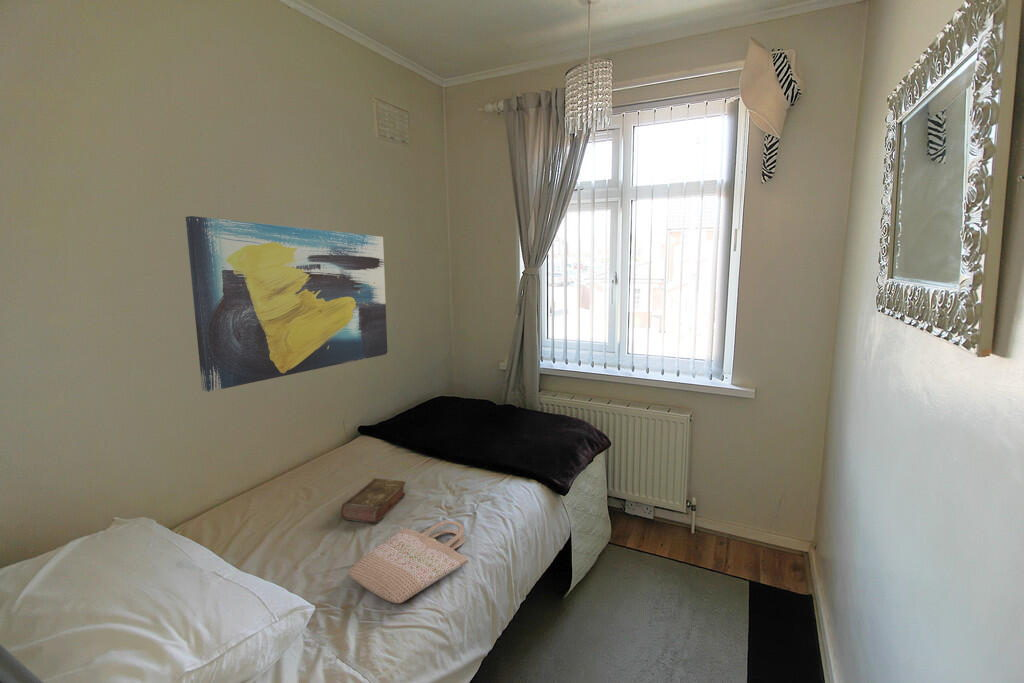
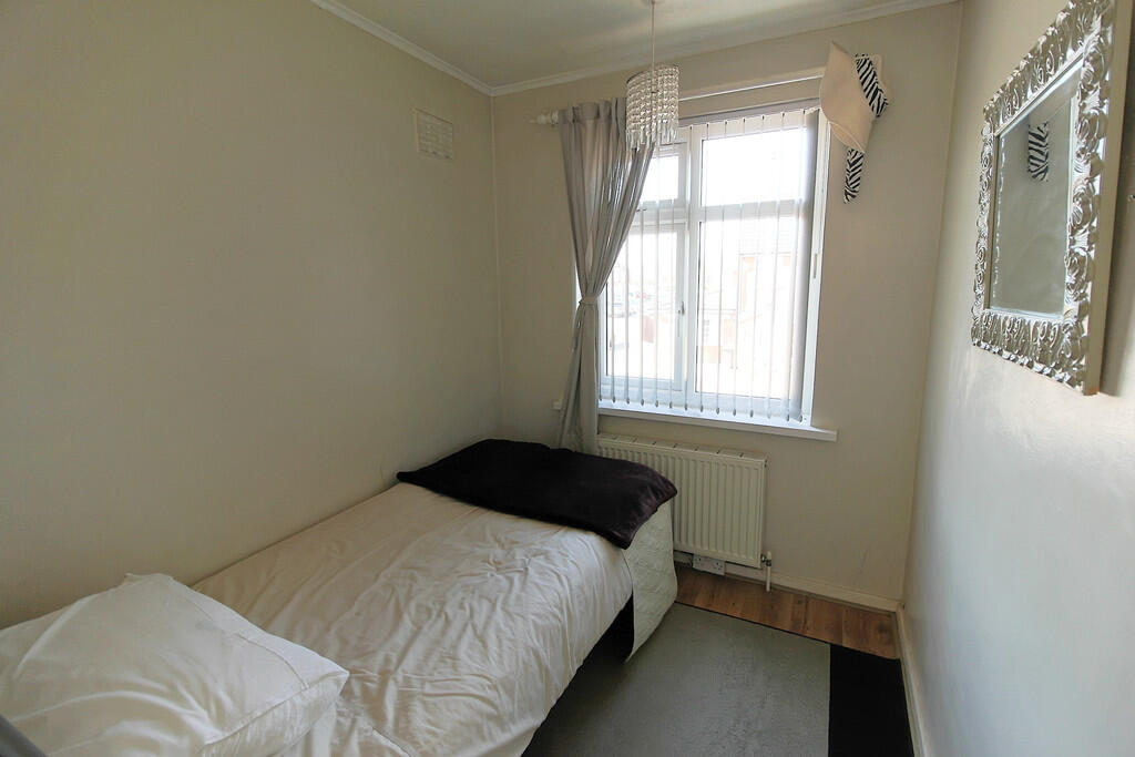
- wall art (308, 300)
- shopping bag (421, 551)
- book (375, 498)
